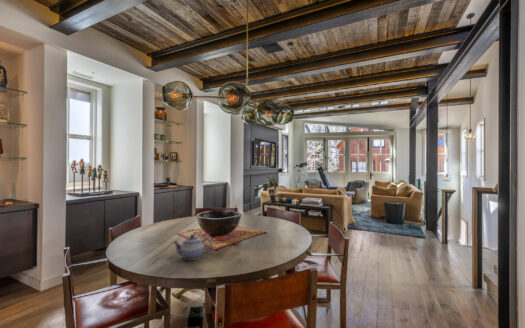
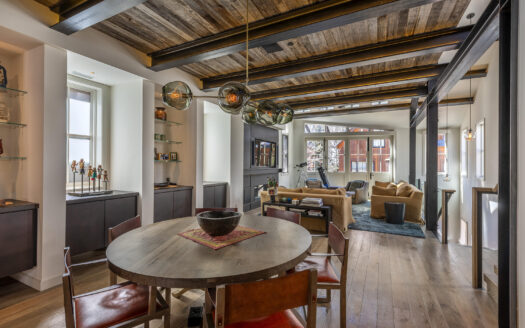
- teapot (192, 245)
